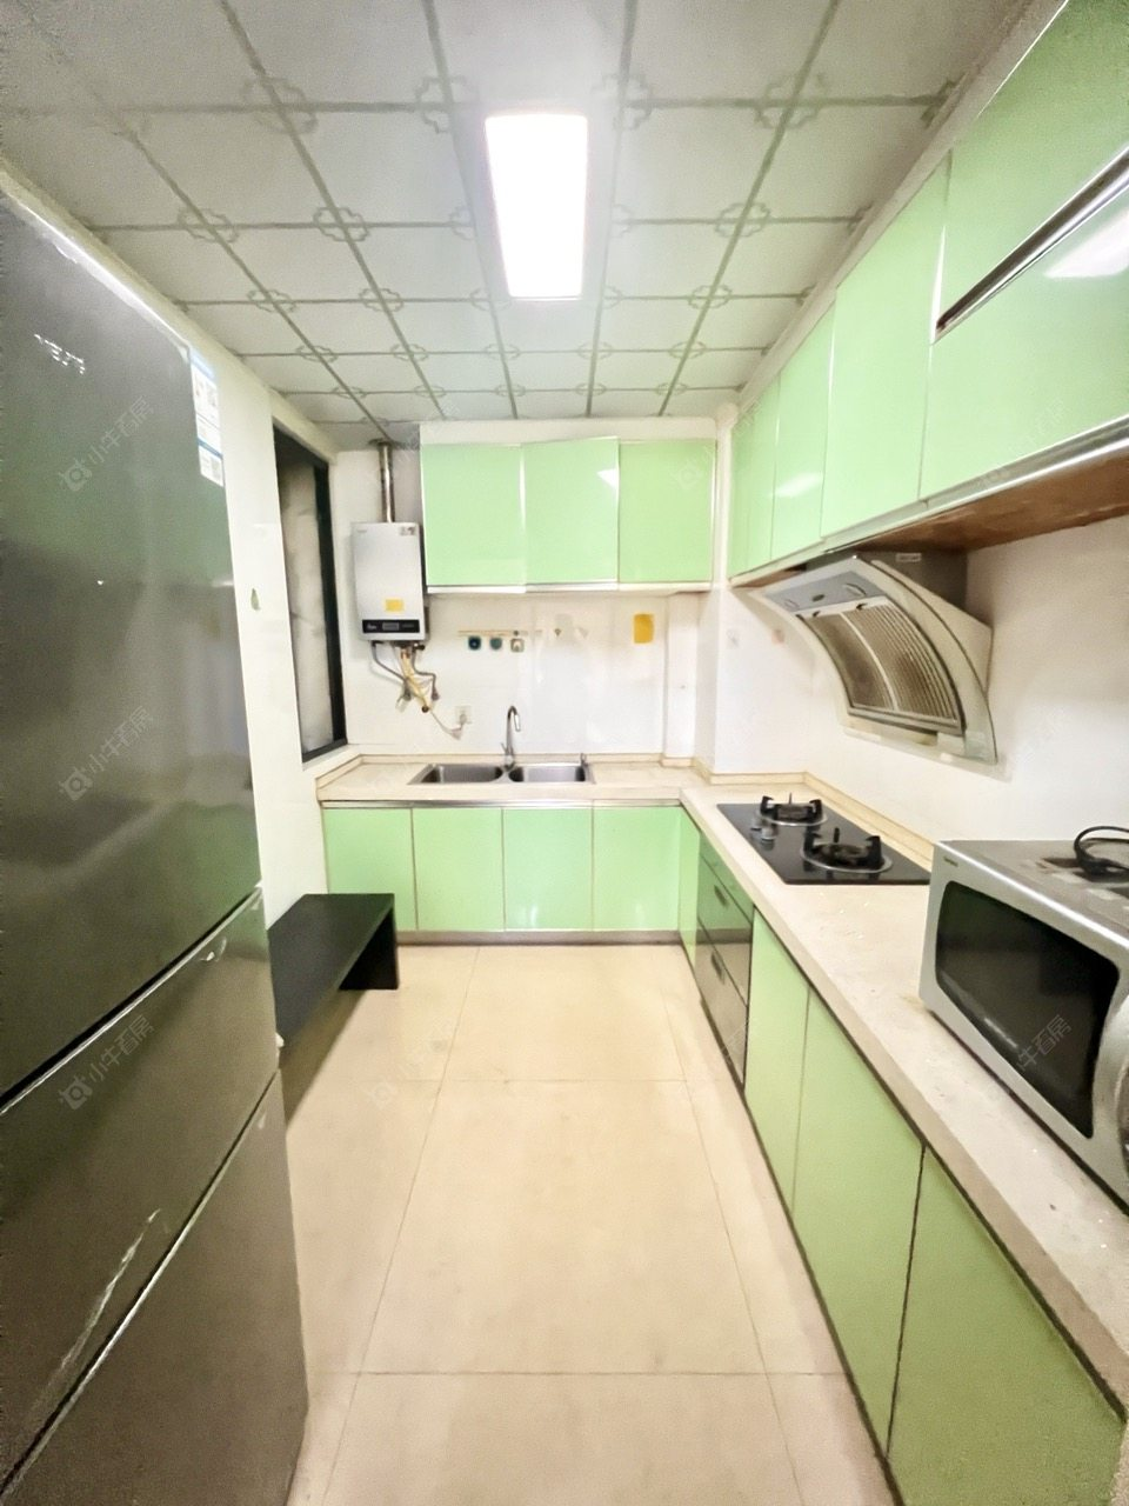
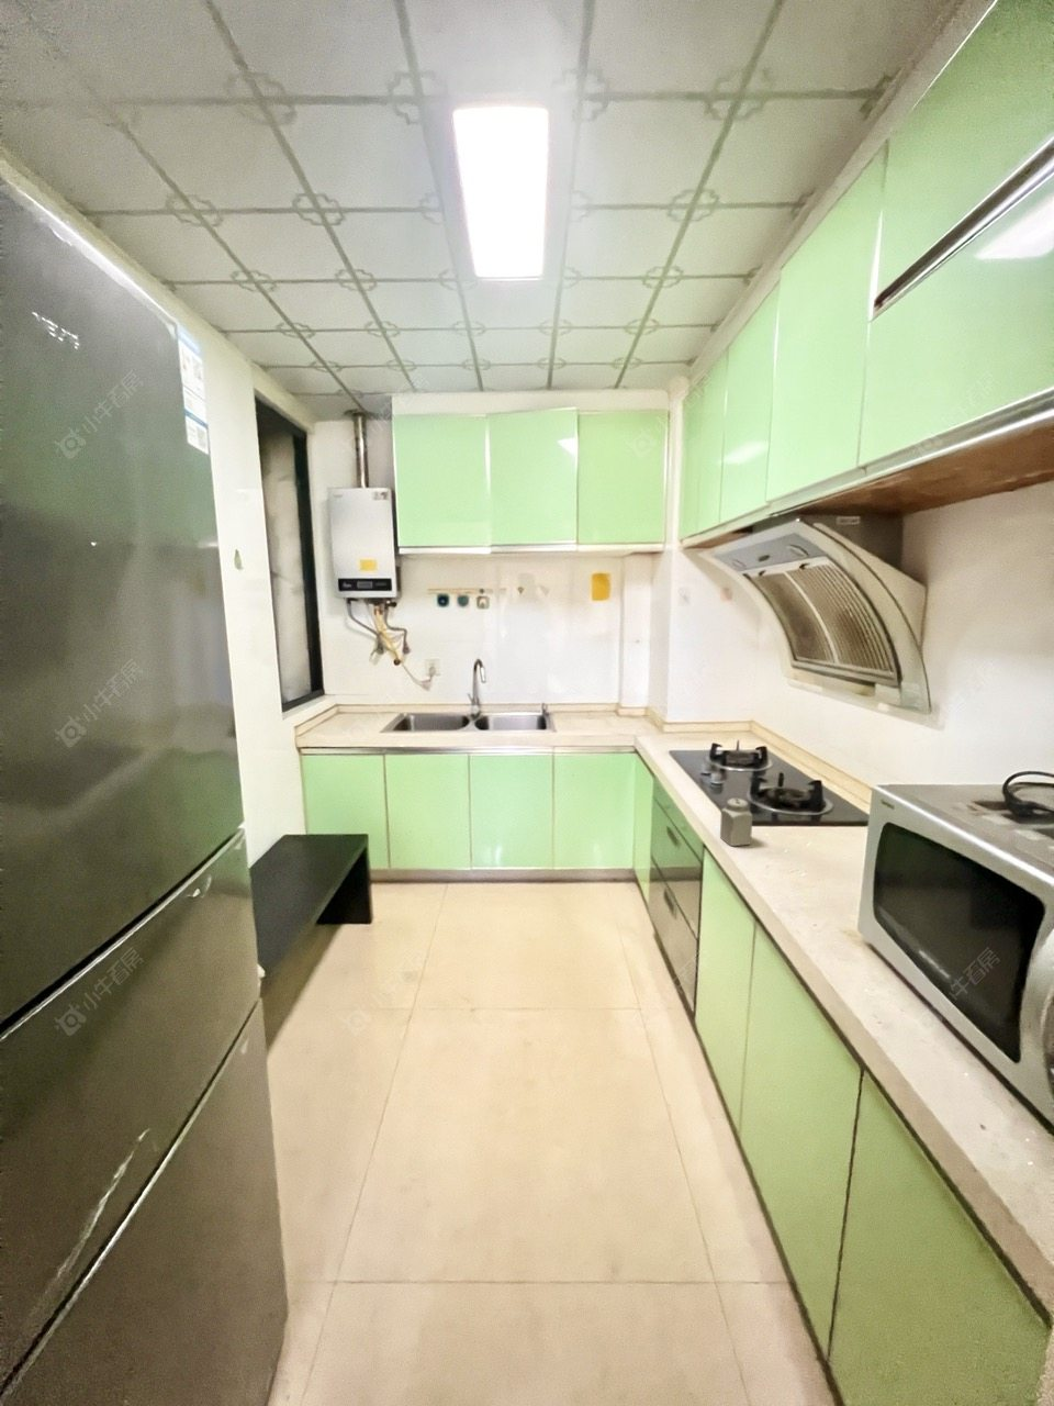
+ salt shaker (735, 820)
